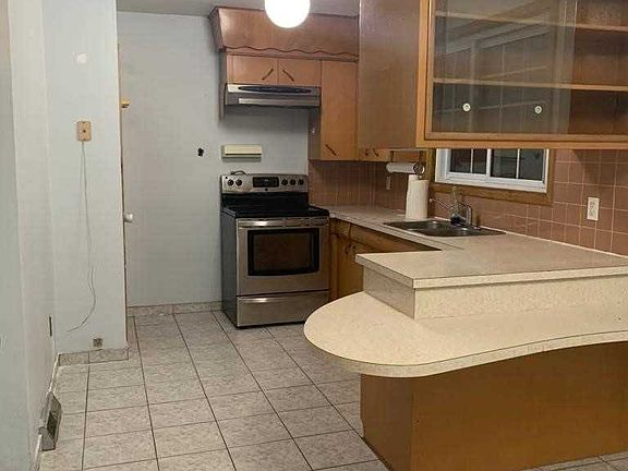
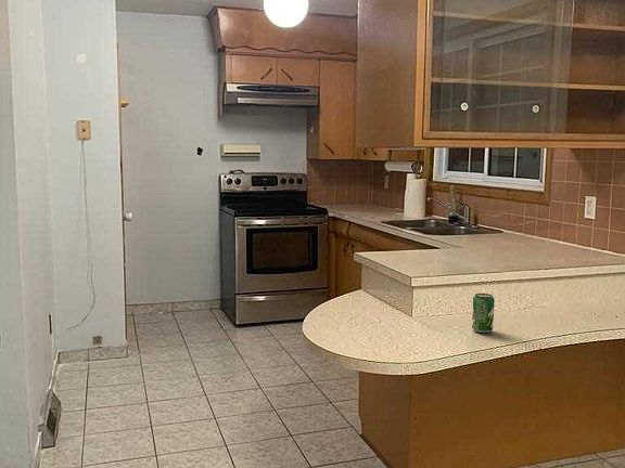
+ beverage can (483, 312)
